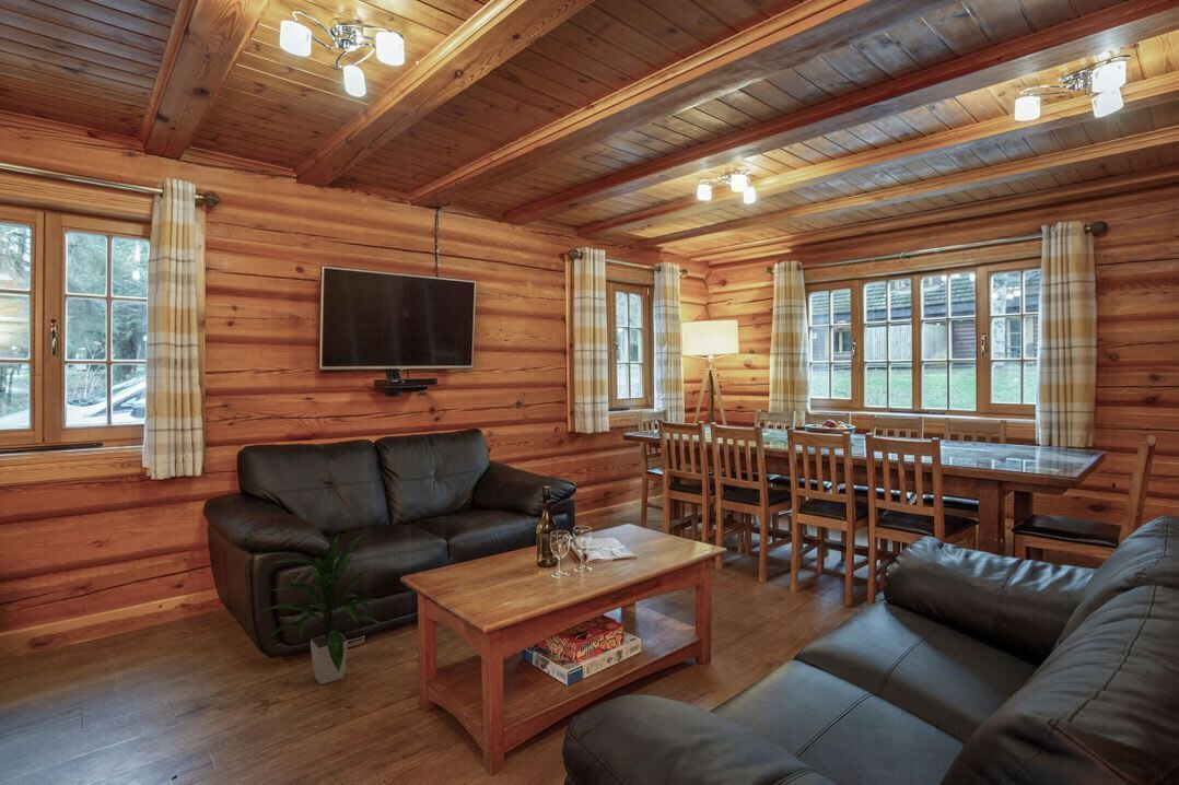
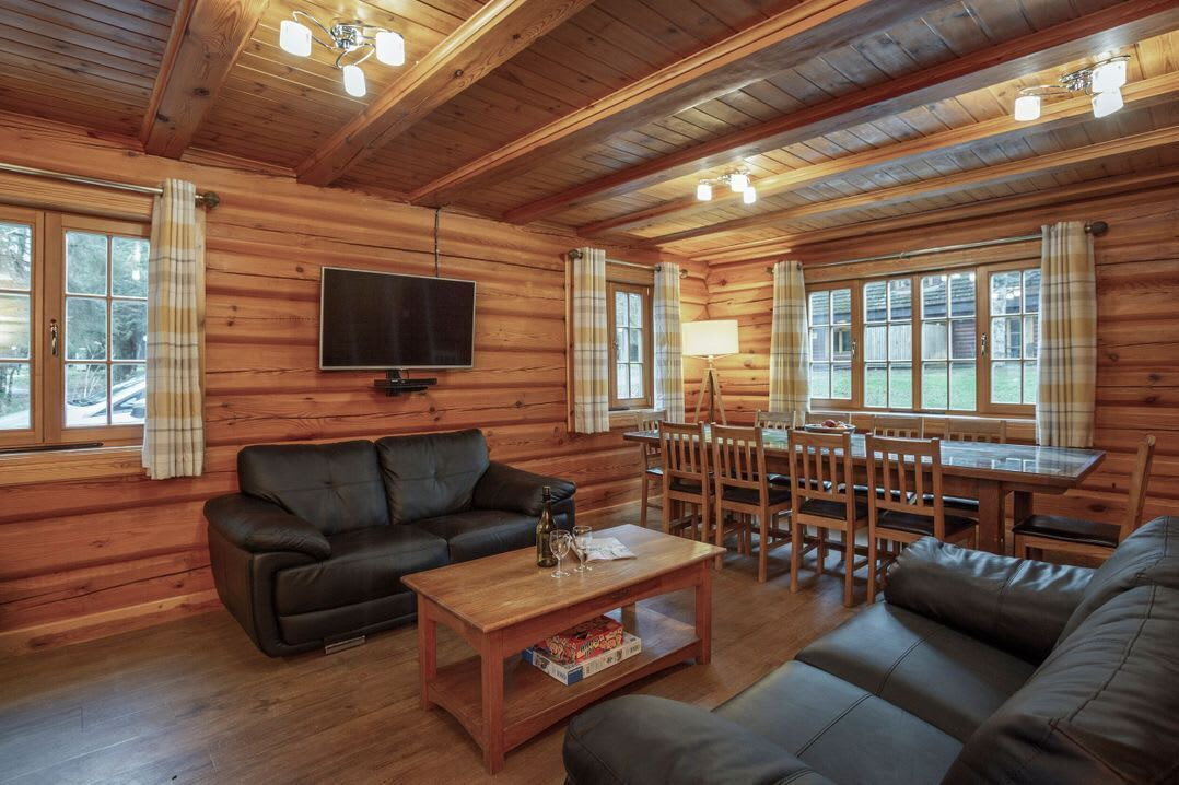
- indoor plant (327, 609)
